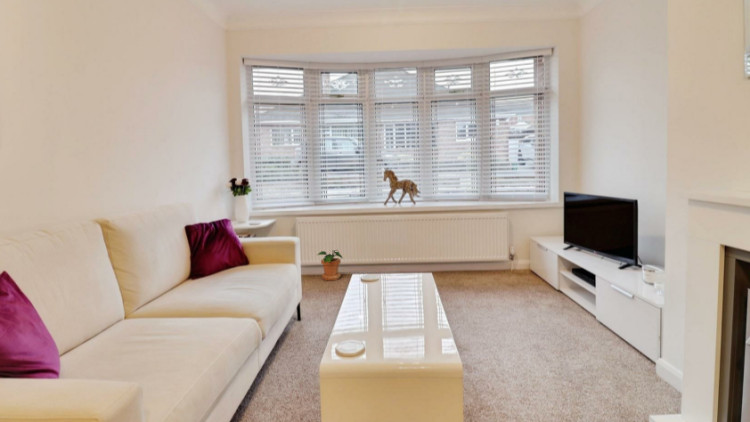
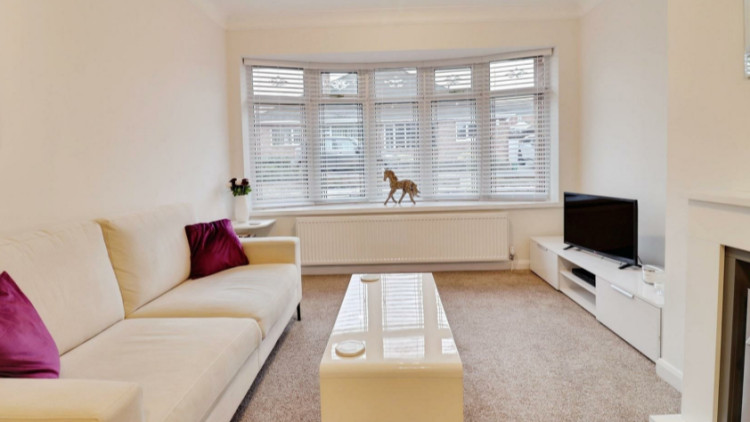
- potted plant (329, 265)
